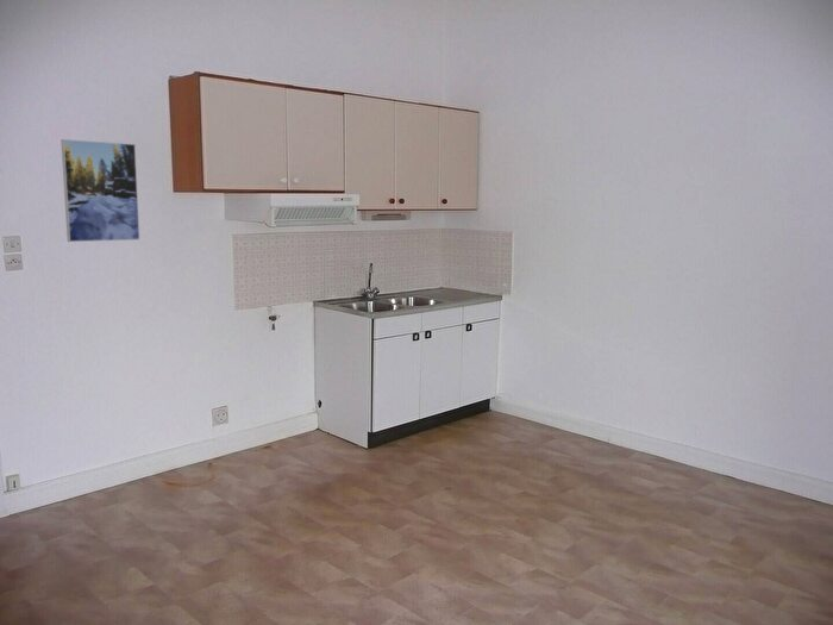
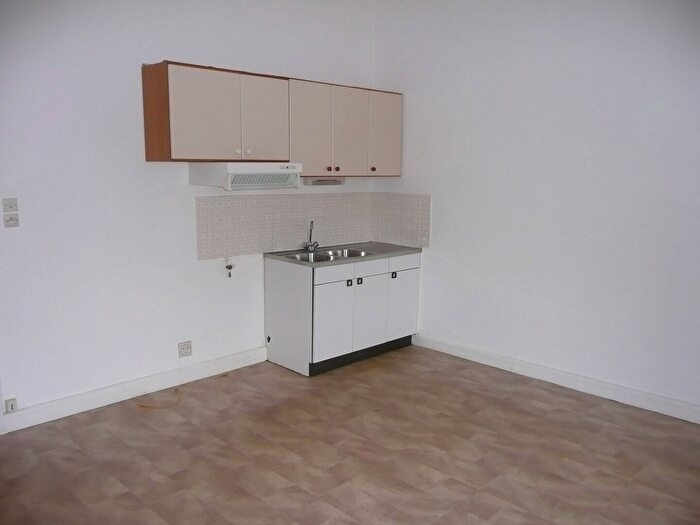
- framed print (101, 192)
